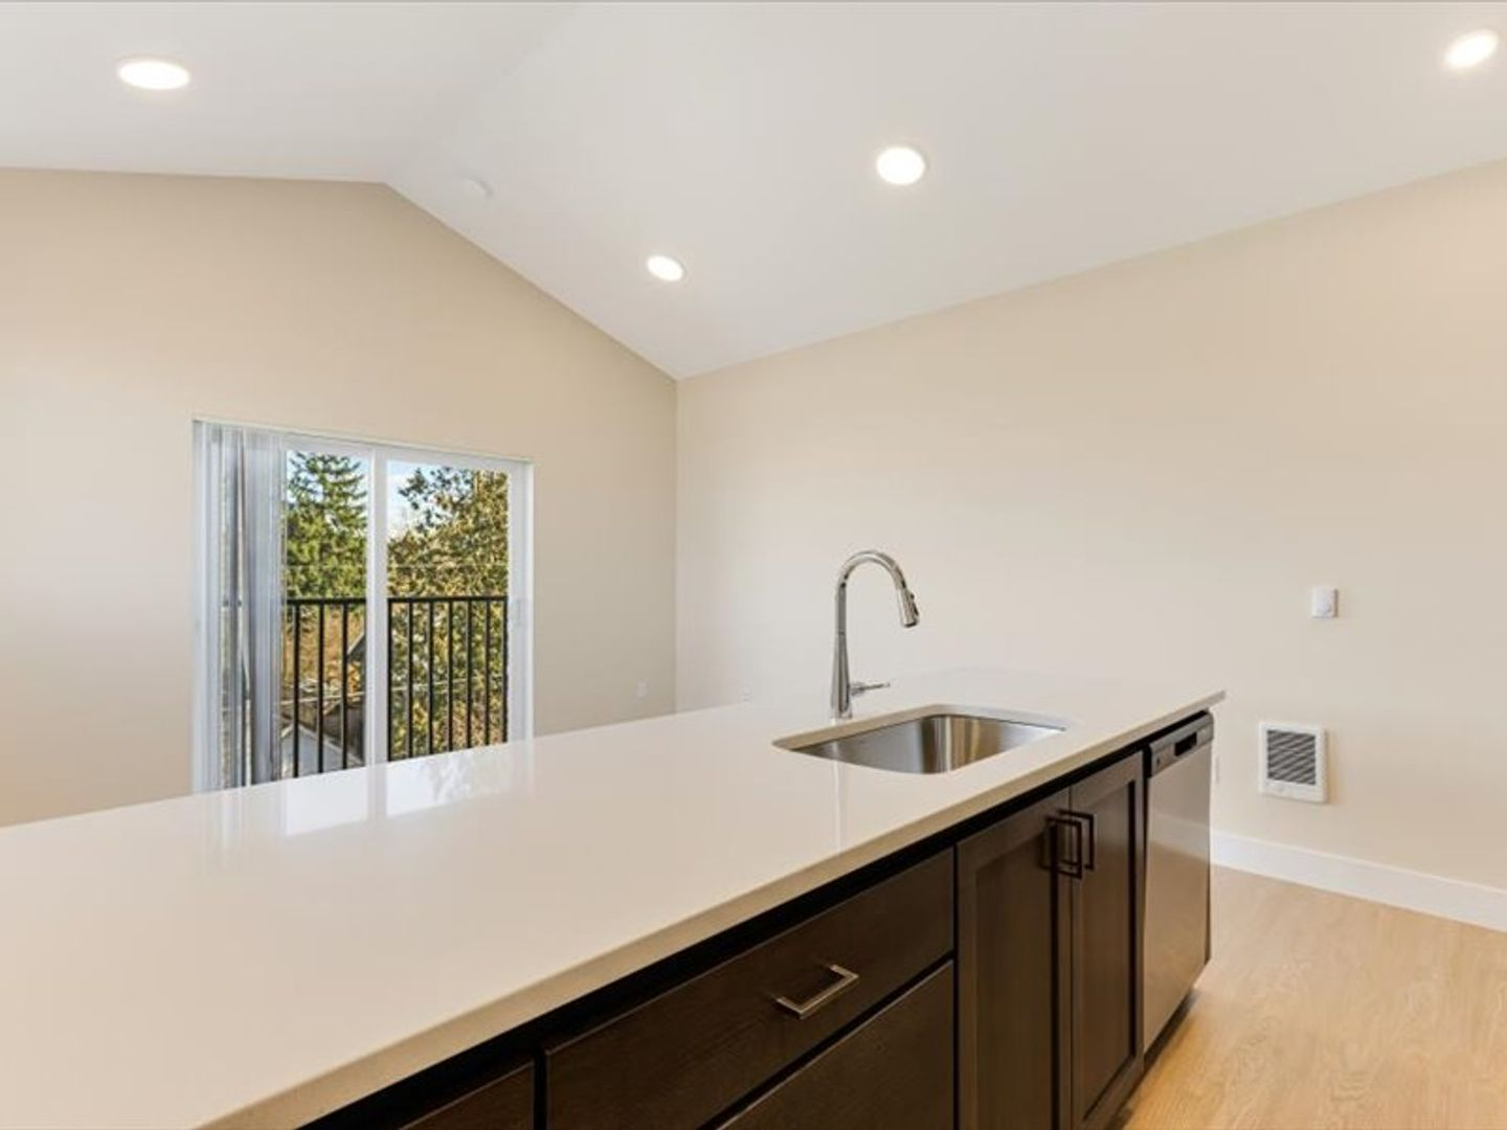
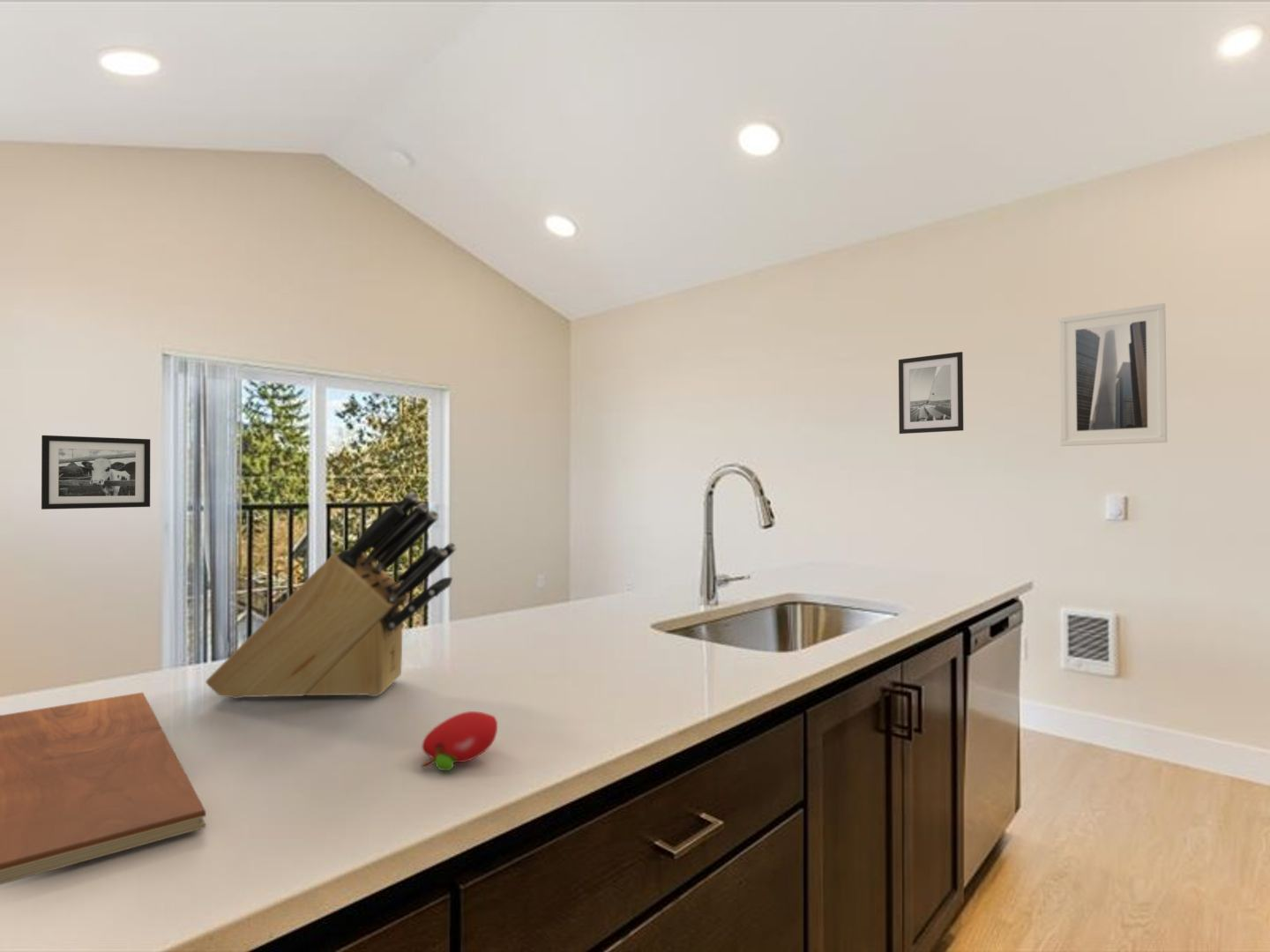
+ picture frame (98, 472)
+ knife block (339, 590)
+ chopping board (81, 762)
+ fruit (457, 737)
+ wall art (930, 394)
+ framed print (1110, 377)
